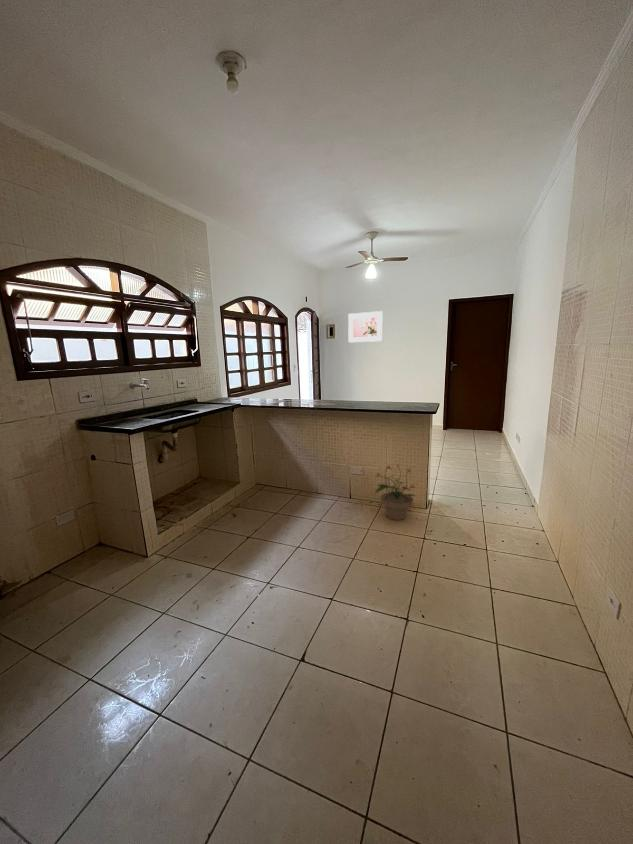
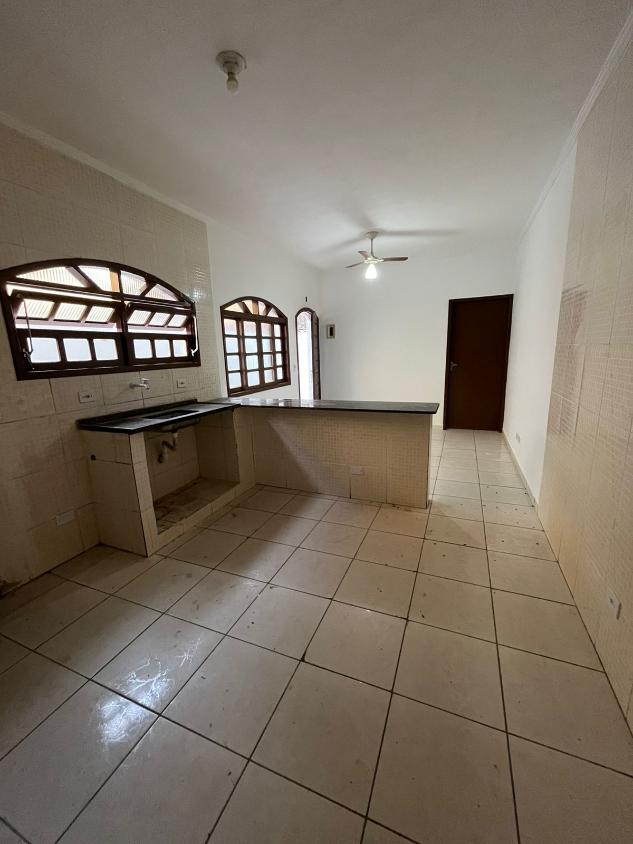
- potted plant (395, 490)
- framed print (365, 327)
